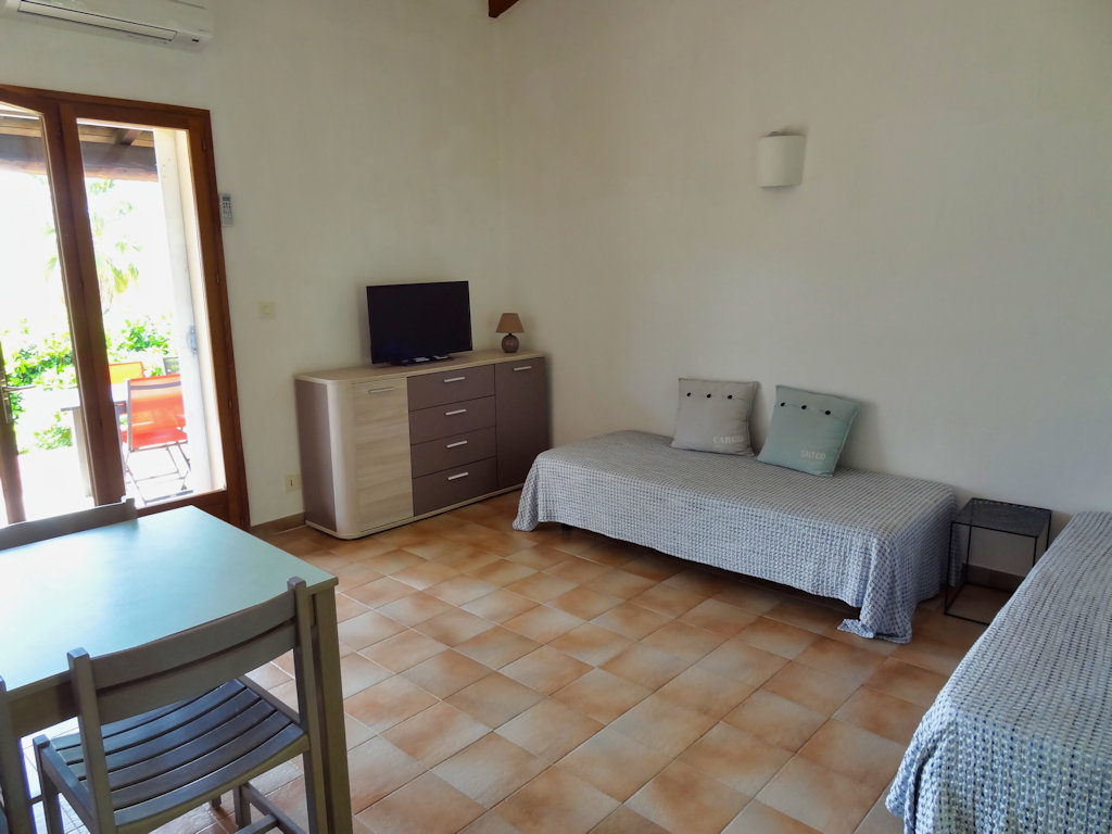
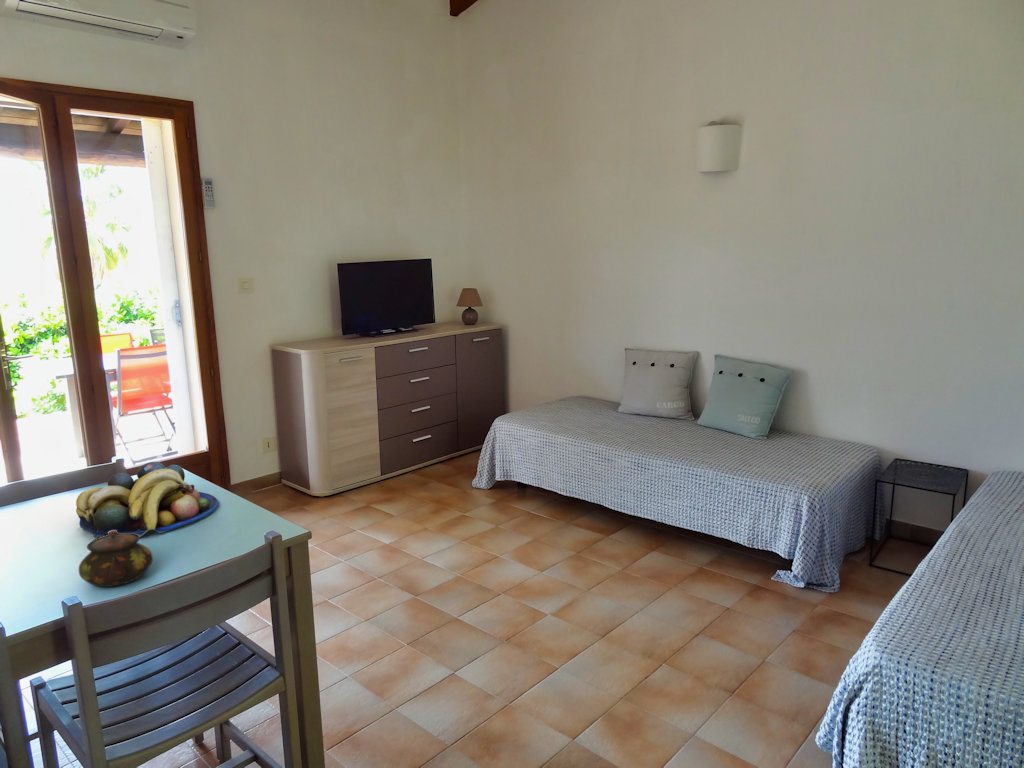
+ fruit bowl (149, 492)
+ teapot (115, 554)
